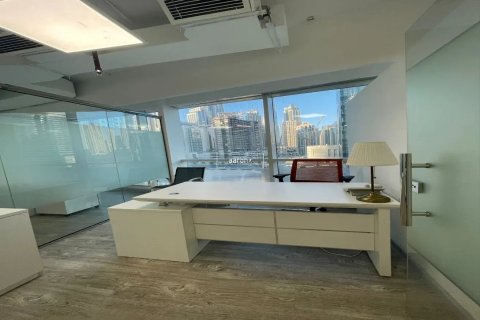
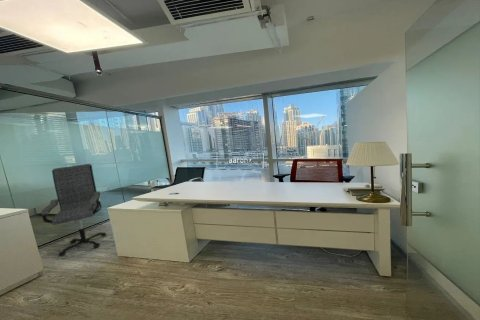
+ office chair (76, 207)
